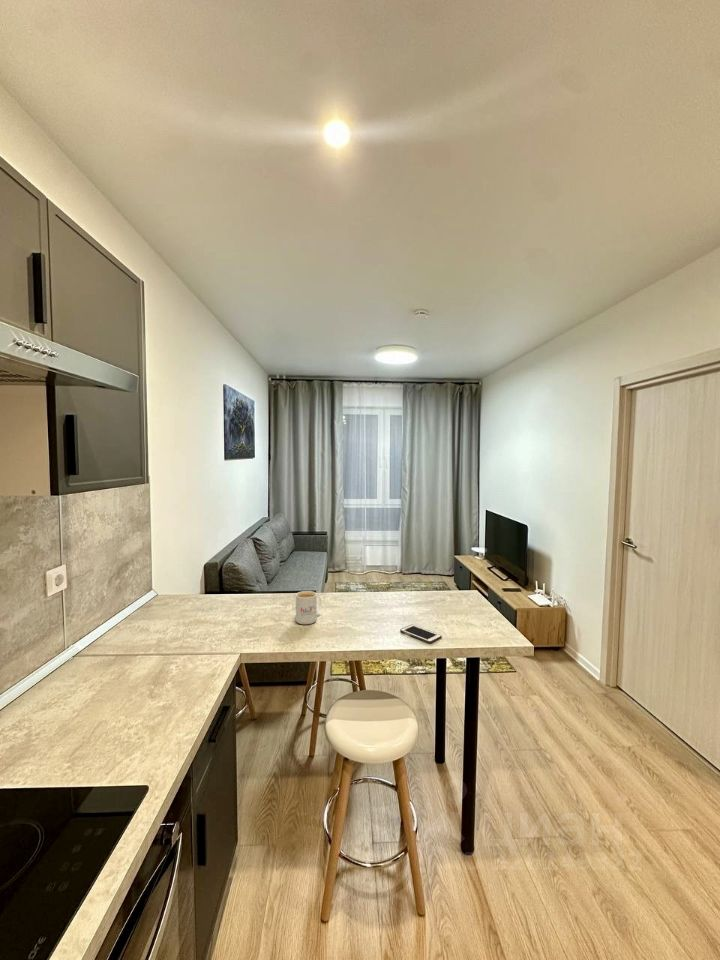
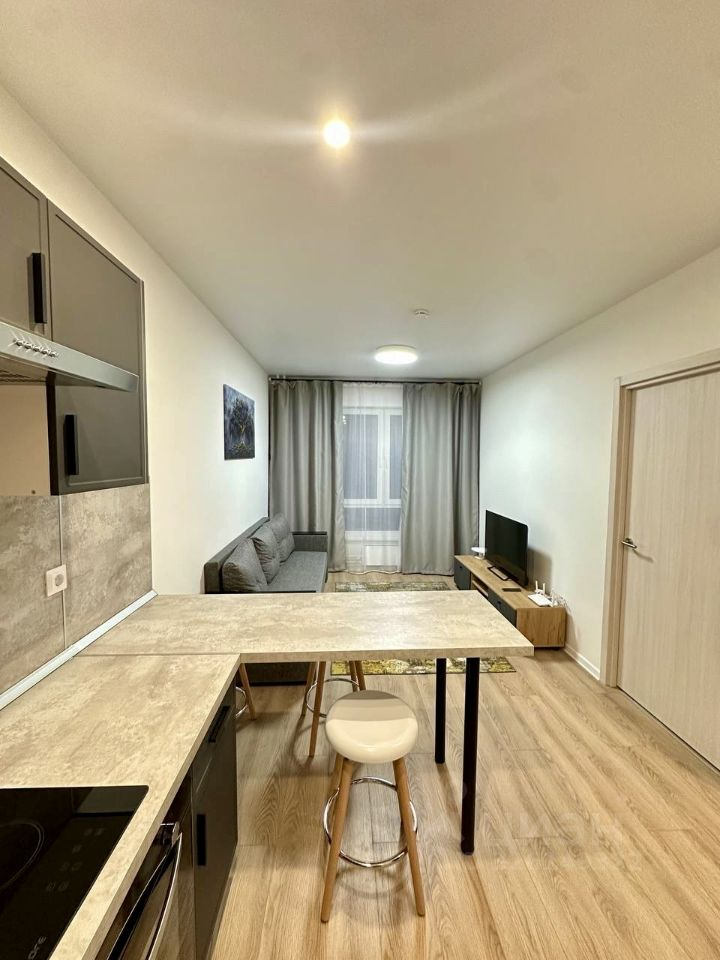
- cell phone (420, 633)
- mug (309, 606)
